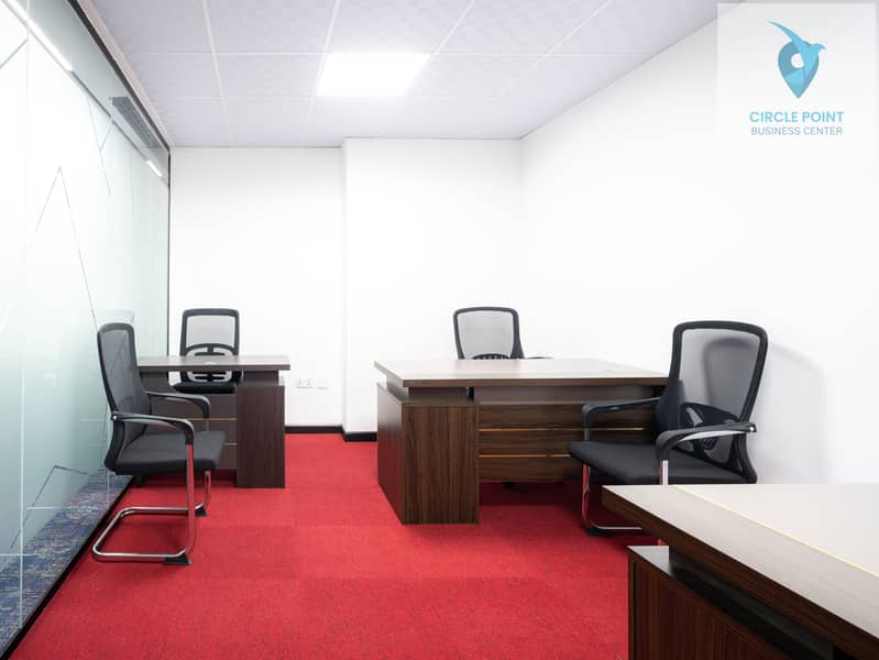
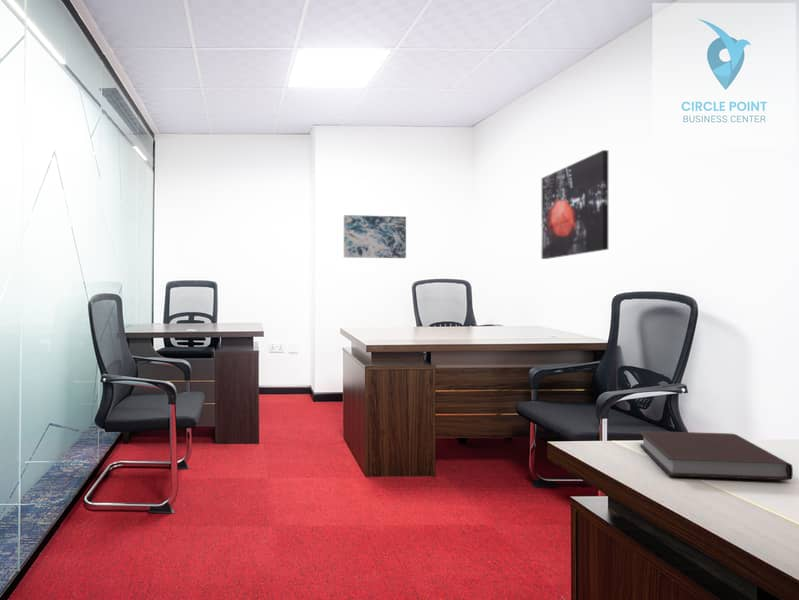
+ notebook (706, 452)
+ wall art (571, 210)
+ wall art (375, 236)
